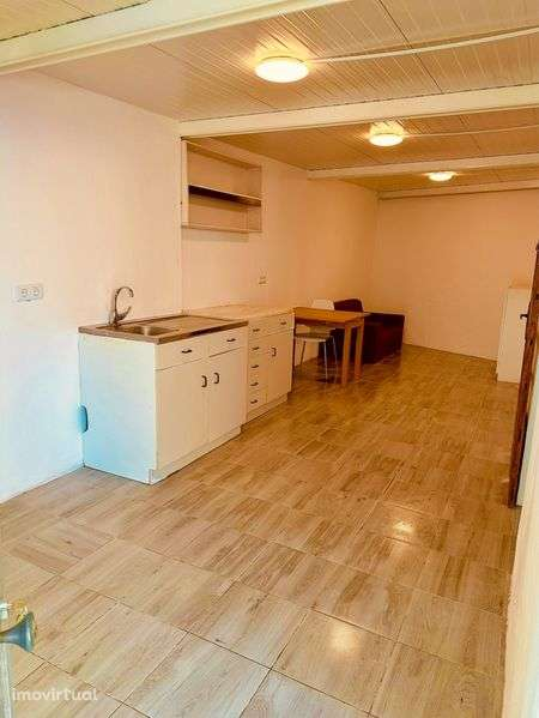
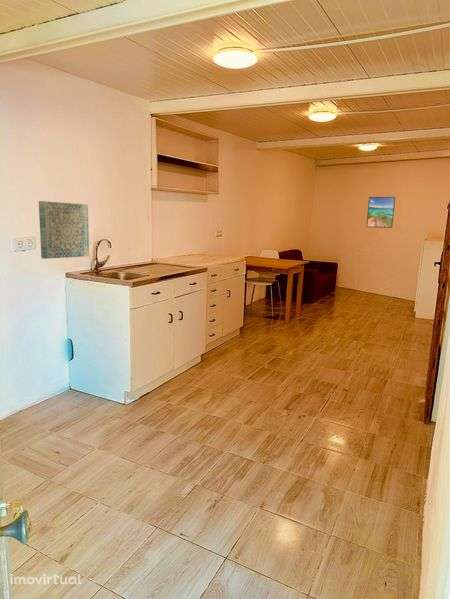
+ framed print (380, 212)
+ wall art (65, 230)
